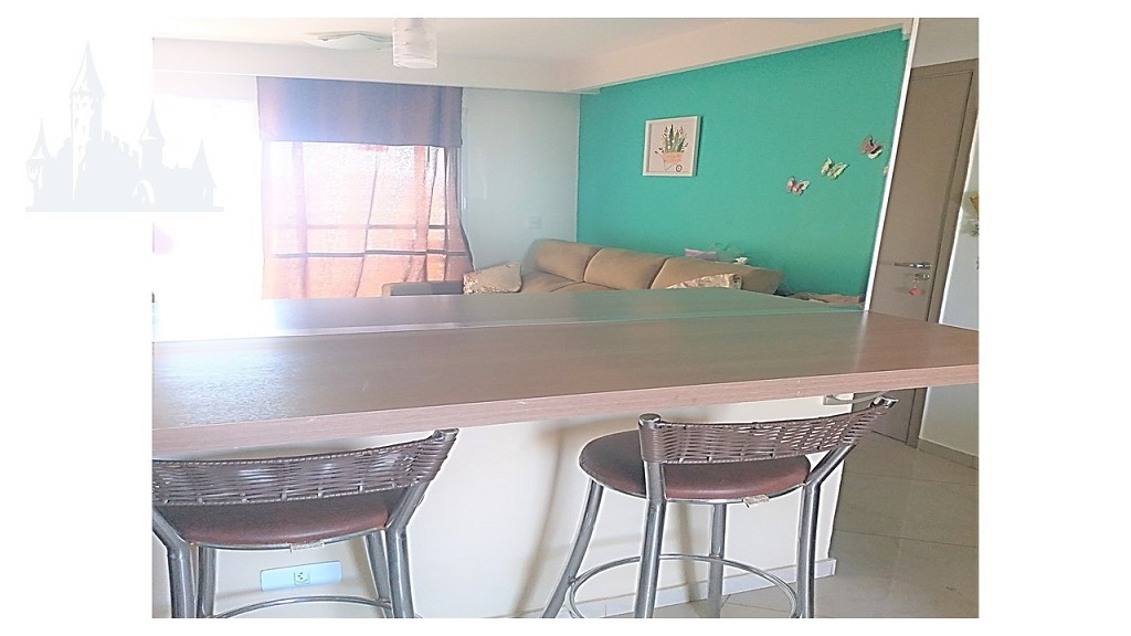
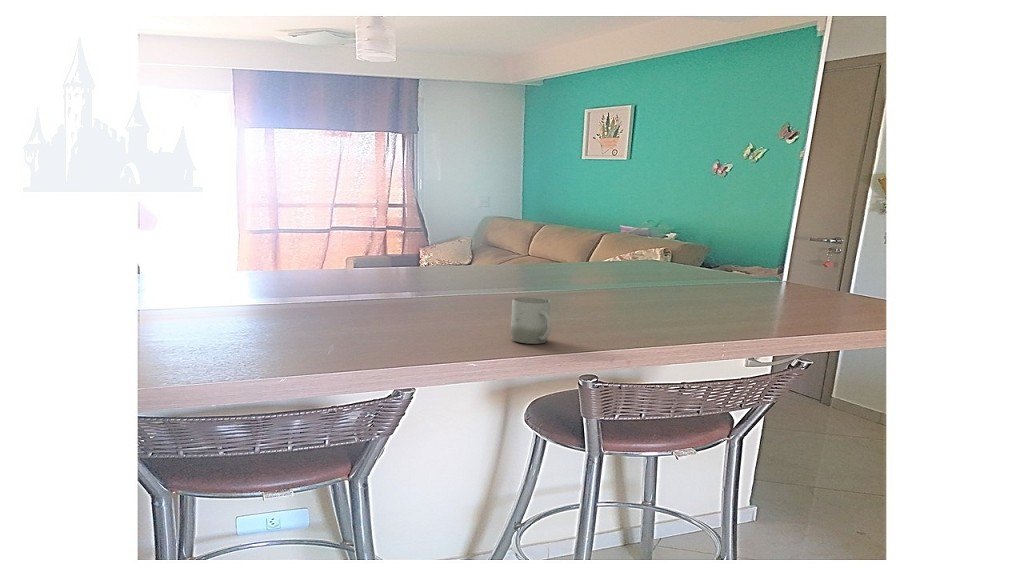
+ cup (534, 321)
